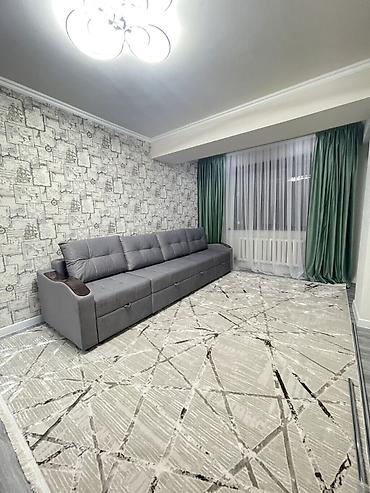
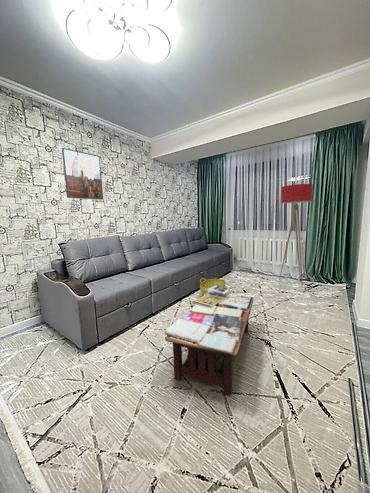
+ basket (213, 286)
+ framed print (84, 175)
+ floor lamp (296, 235)
+ coffee table (217, 326)
